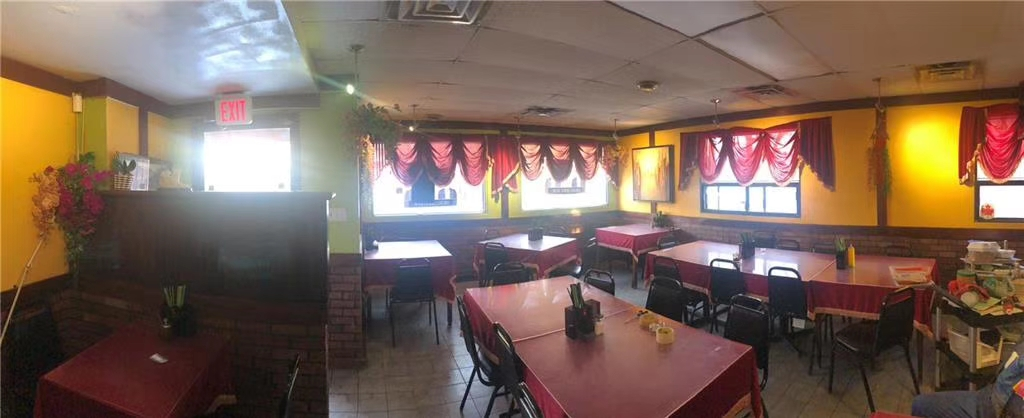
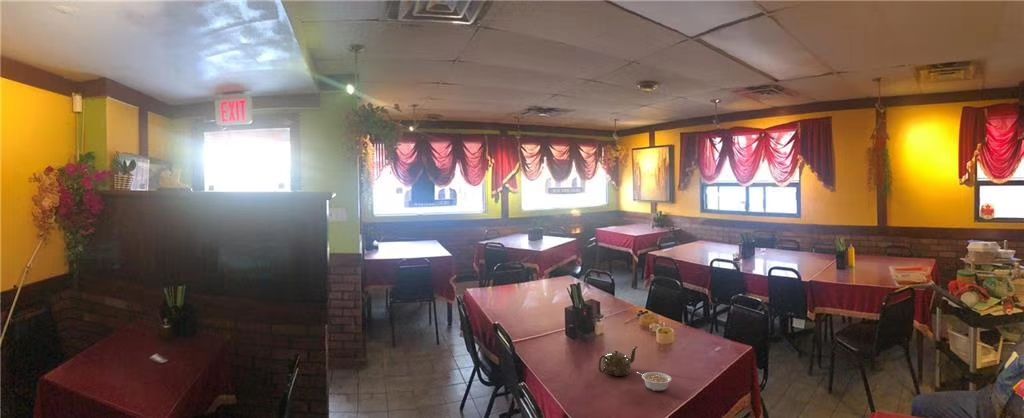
+ teapot (618, 360)
+ legume (655, 381)
